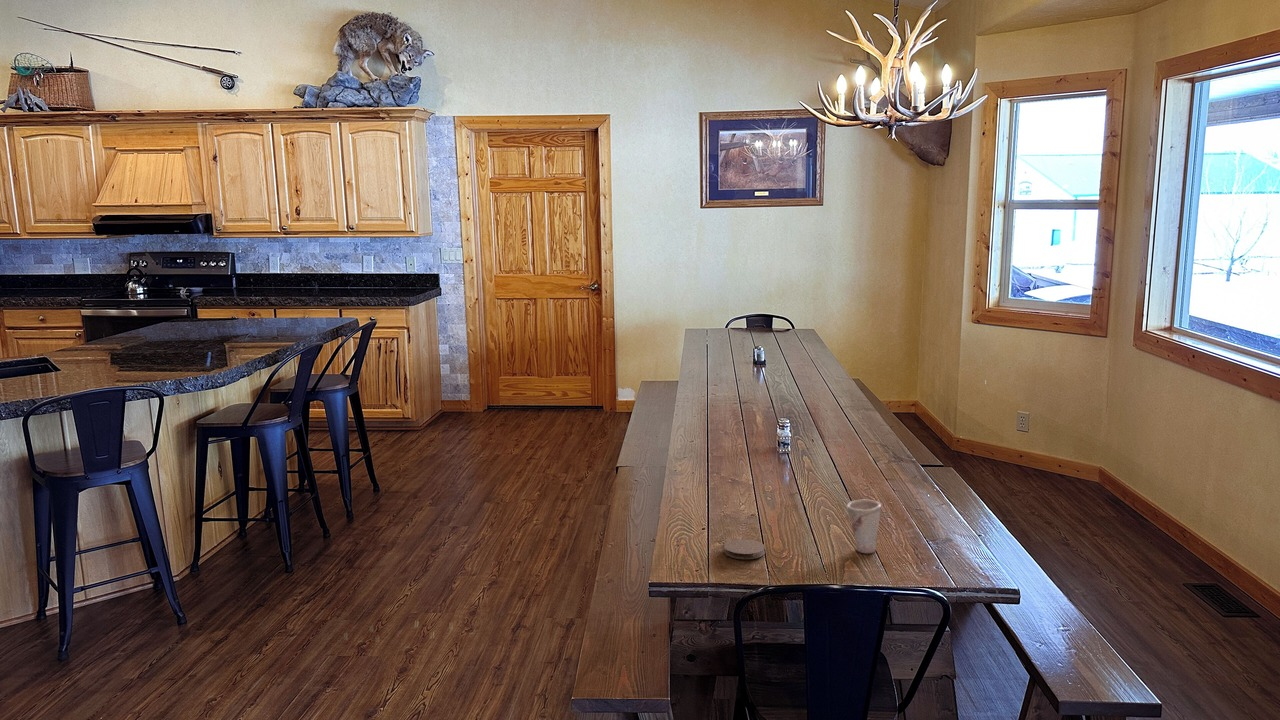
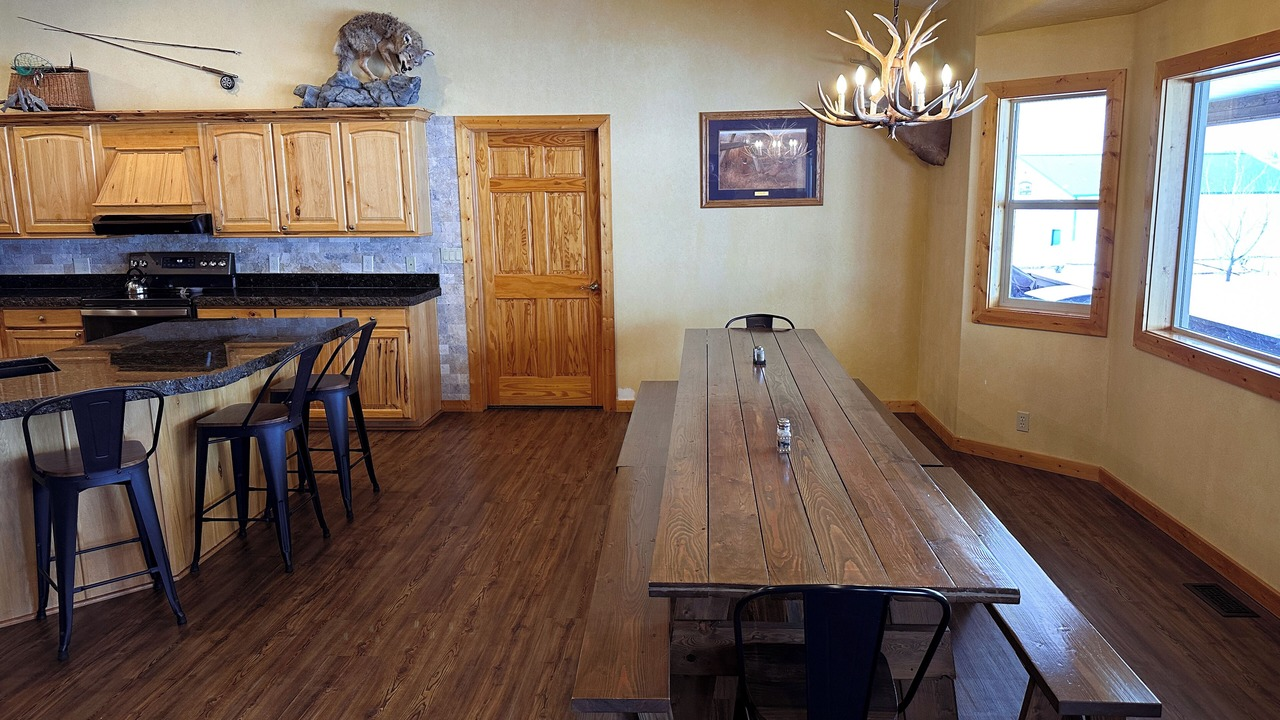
- cup (863, 527)
- coaster (744, 549)
